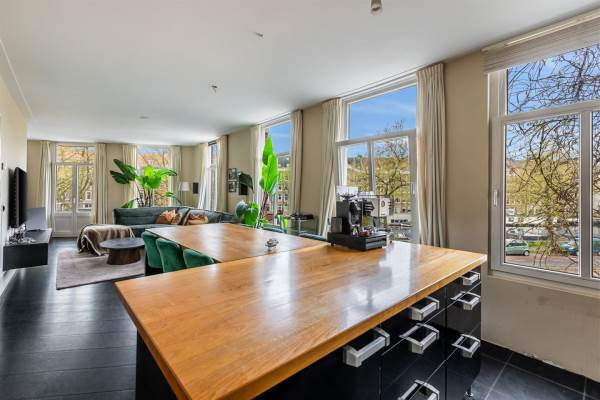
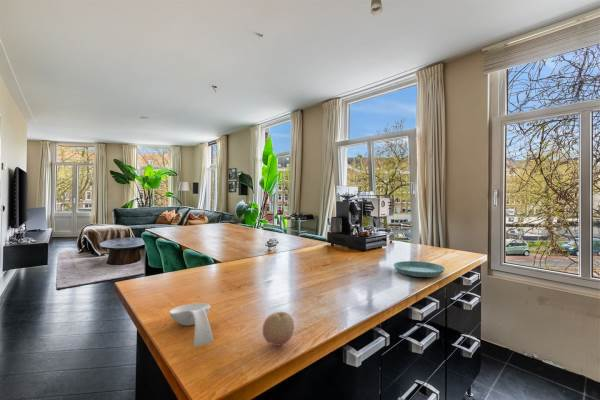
+ spoon rest (194, 316)
+ saucer (418, 269)
+ fruit (278, 328)
